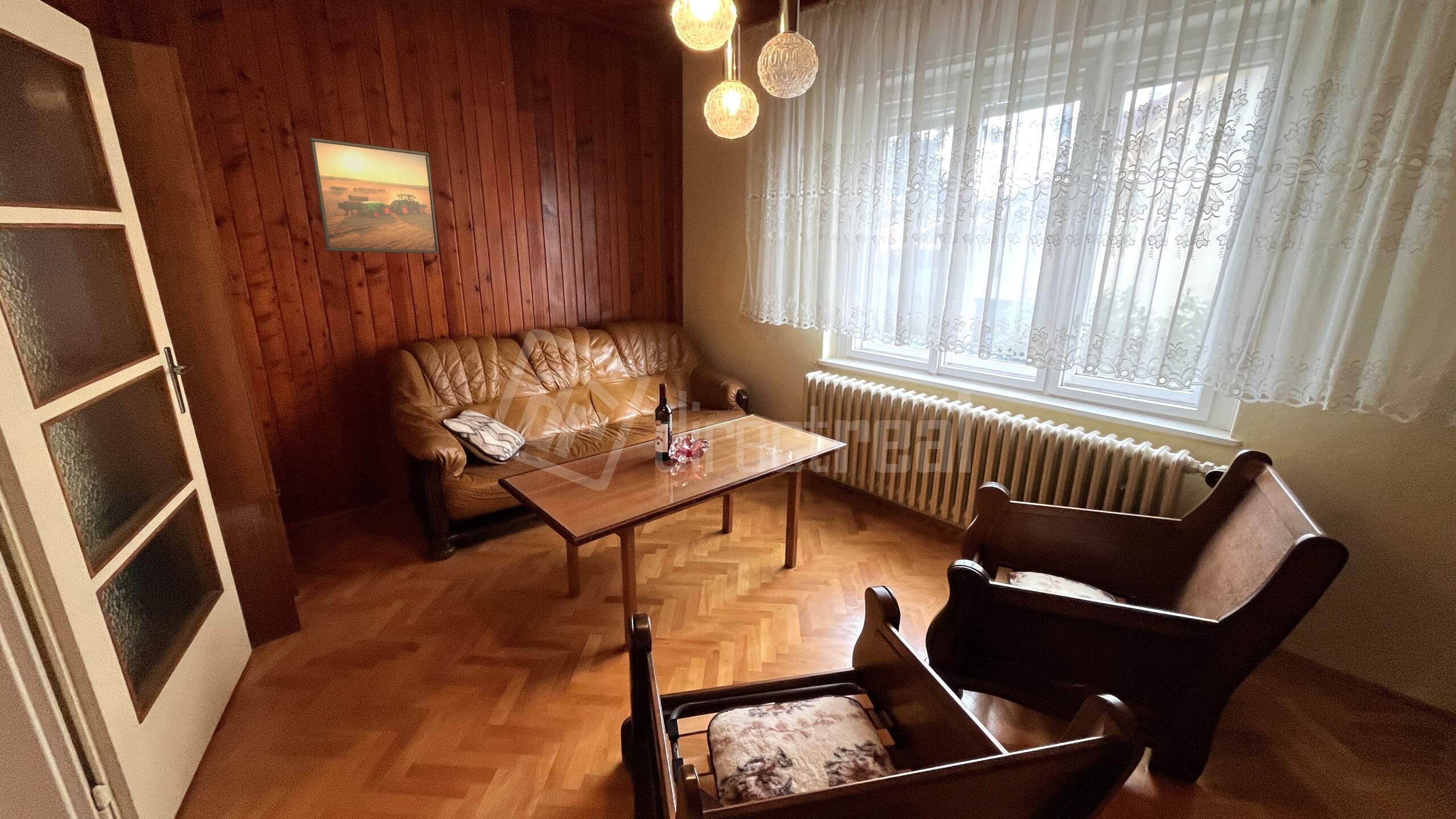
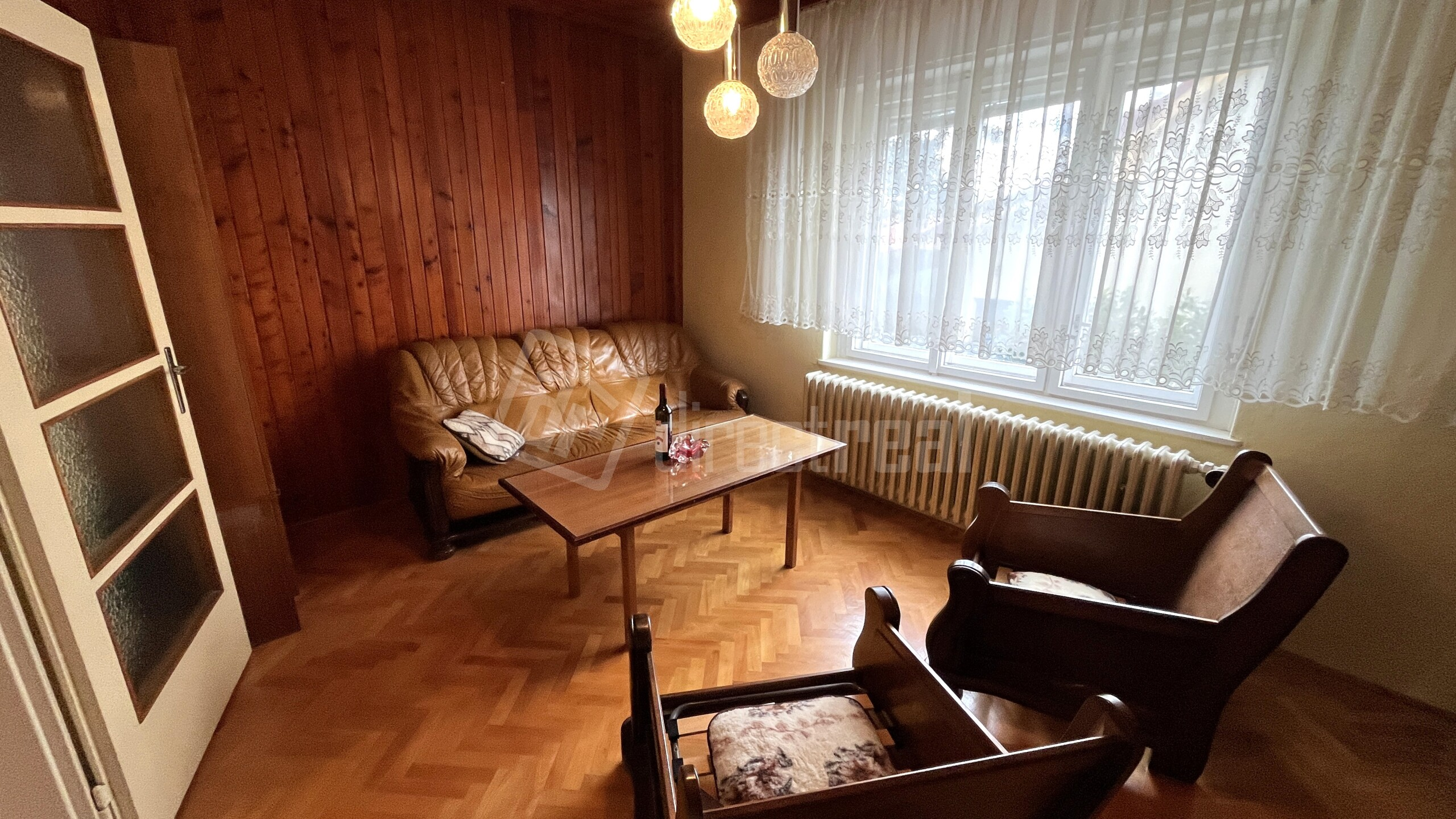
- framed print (379, 200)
